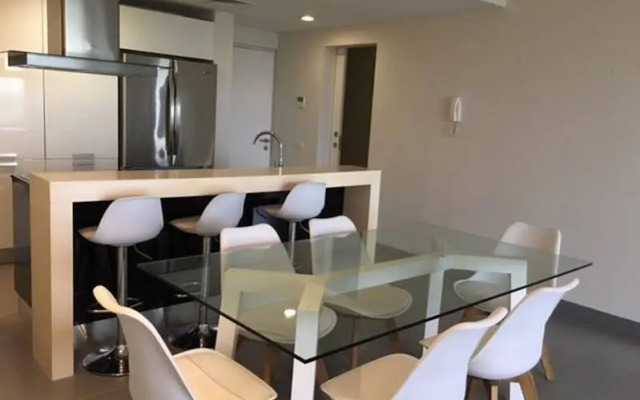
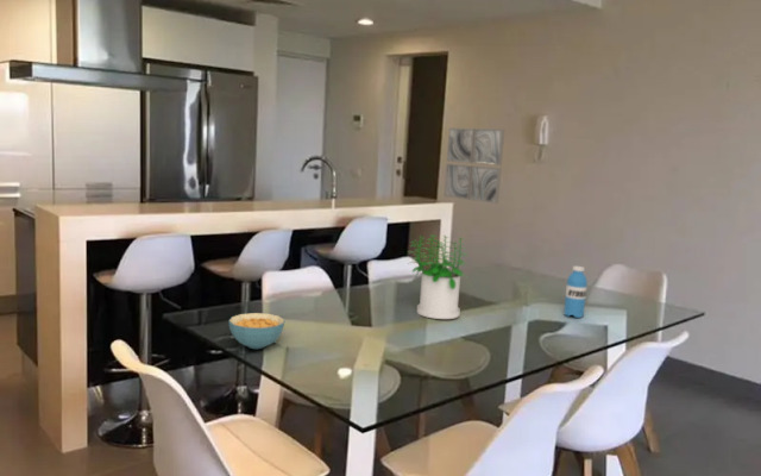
+ water bottle (576, 290)
+ potted plant (436, 275)
+ cereal bowl (256, 333)
+ wall art (472, 165)
